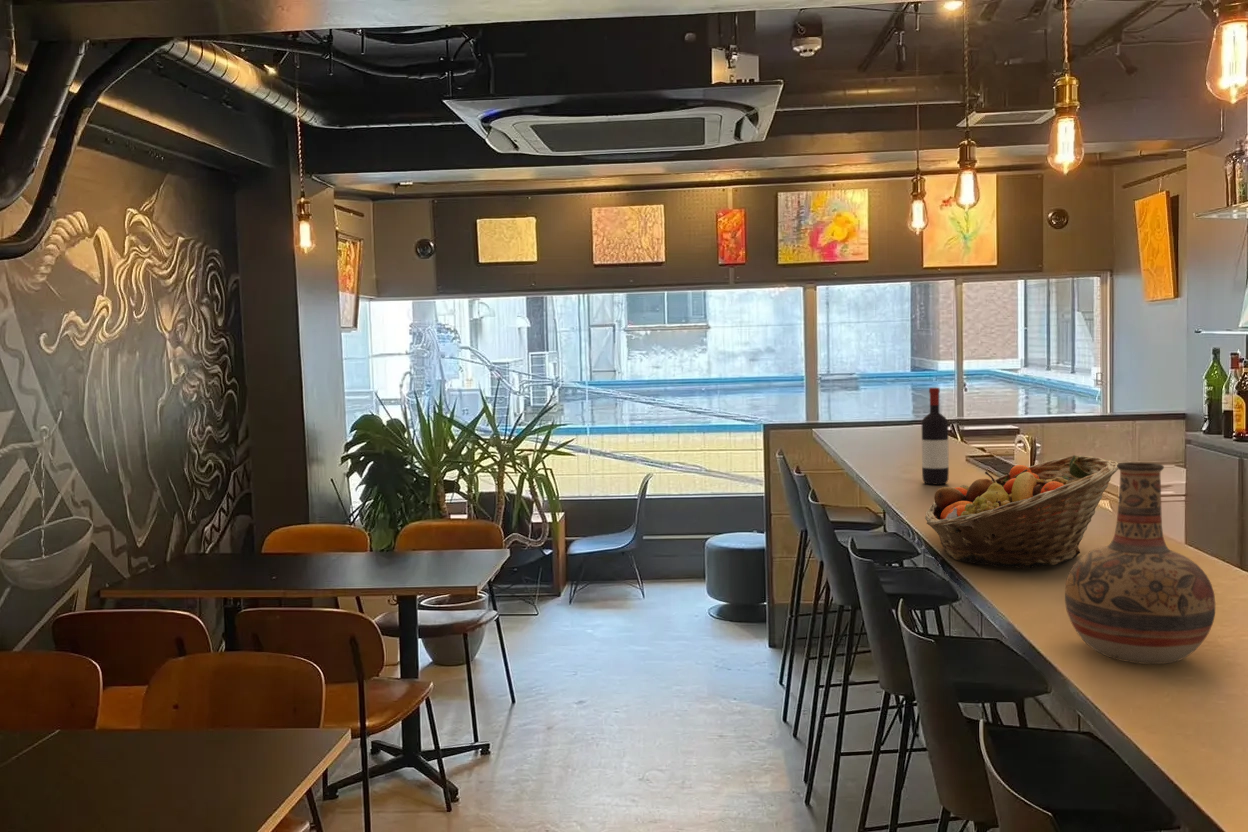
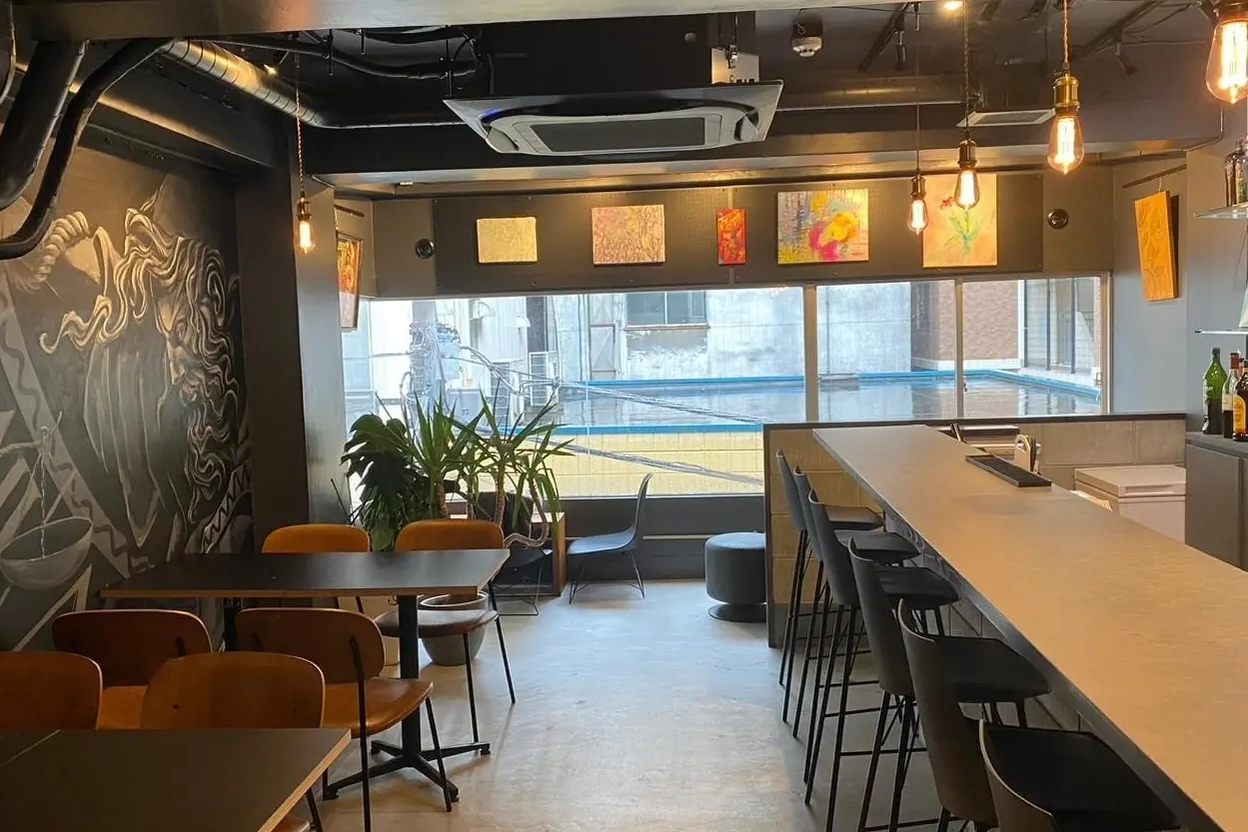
- wine bottle (934, 435)
- fruit basket (1018, 506)
- vase (1137, 559)
